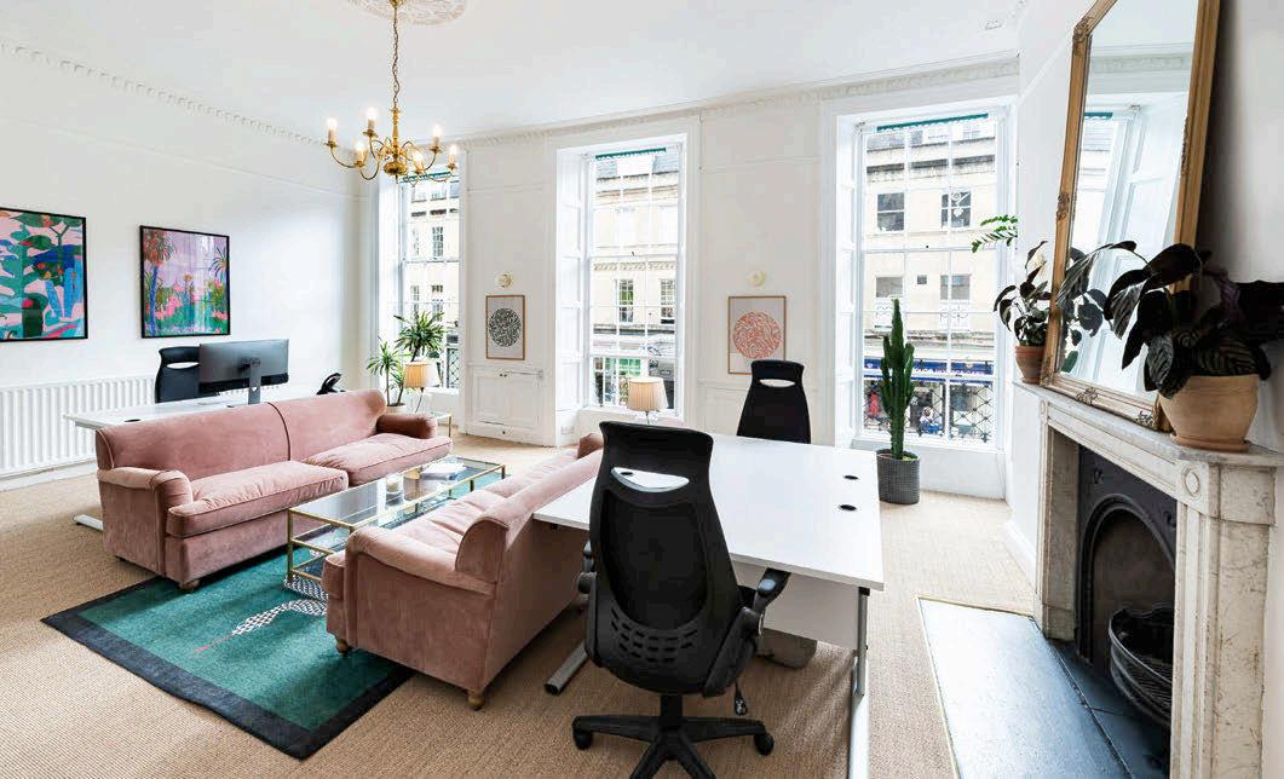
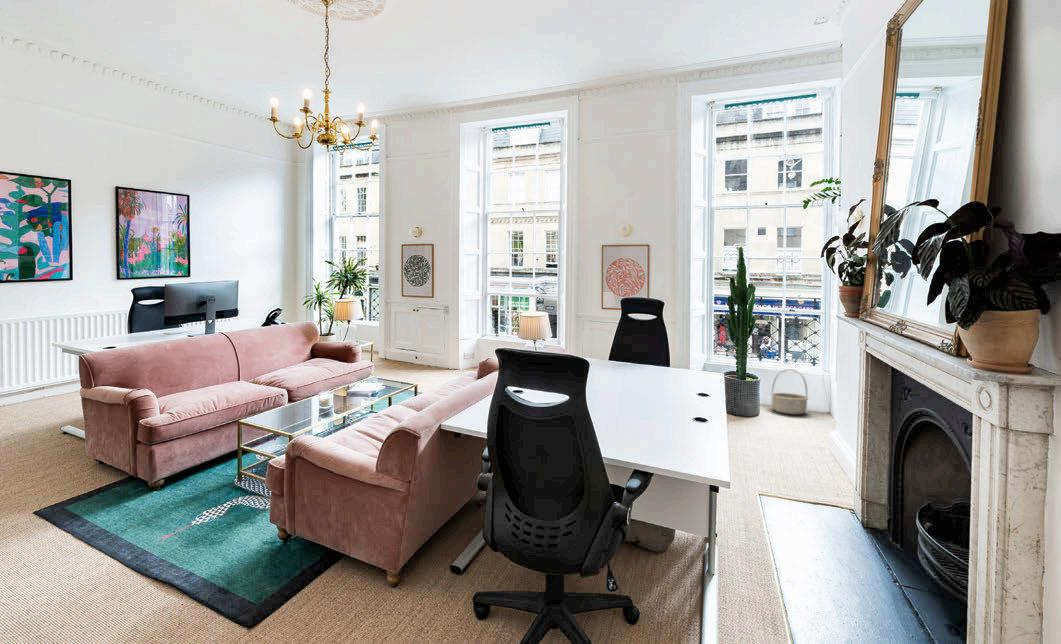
+ basket (789, 393)
